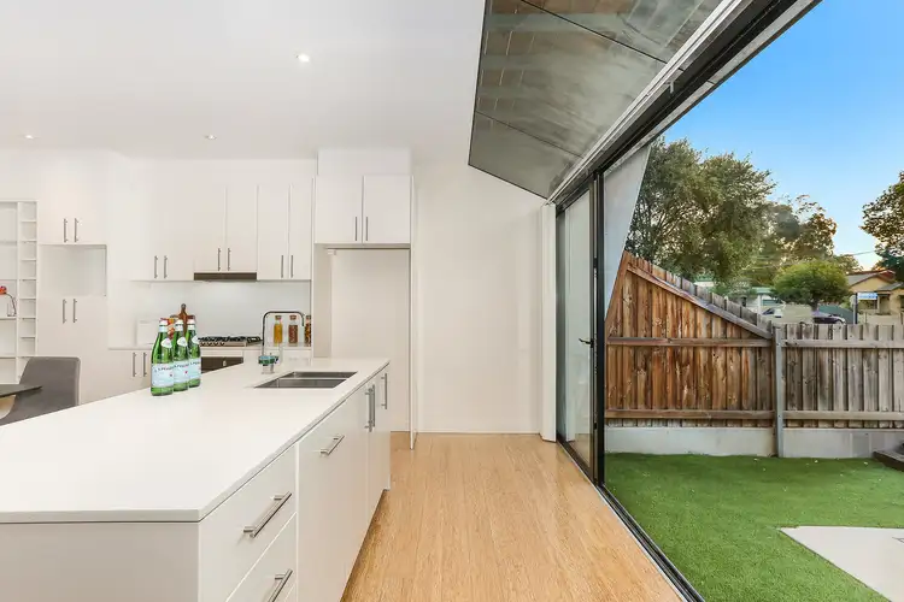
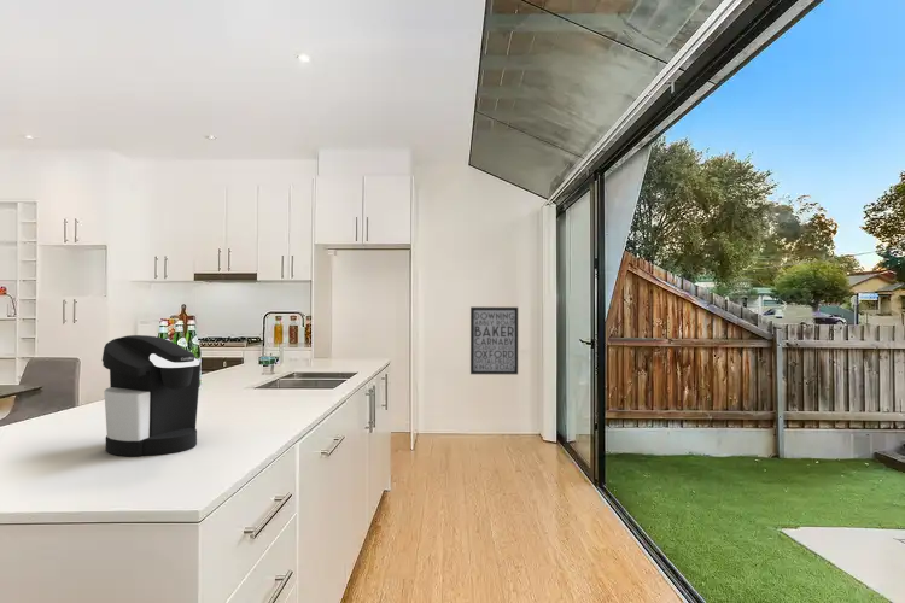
+ coffee maker (157, 391)
+ wall art (494, 340)
